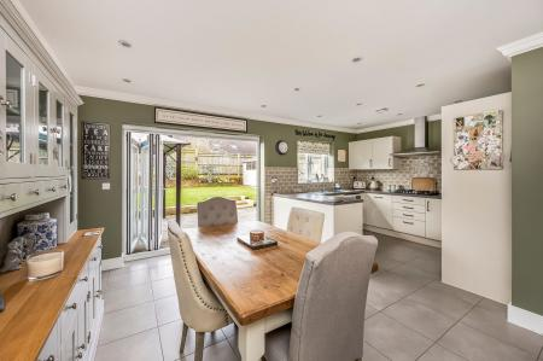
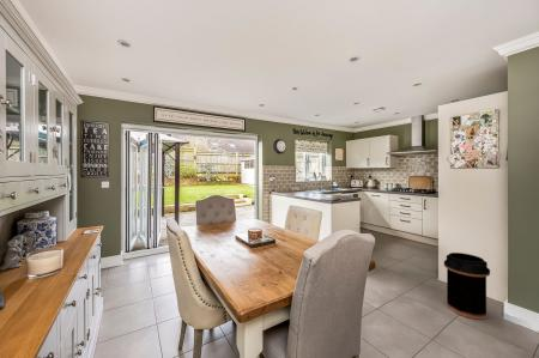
+ trash can (465, 283)
